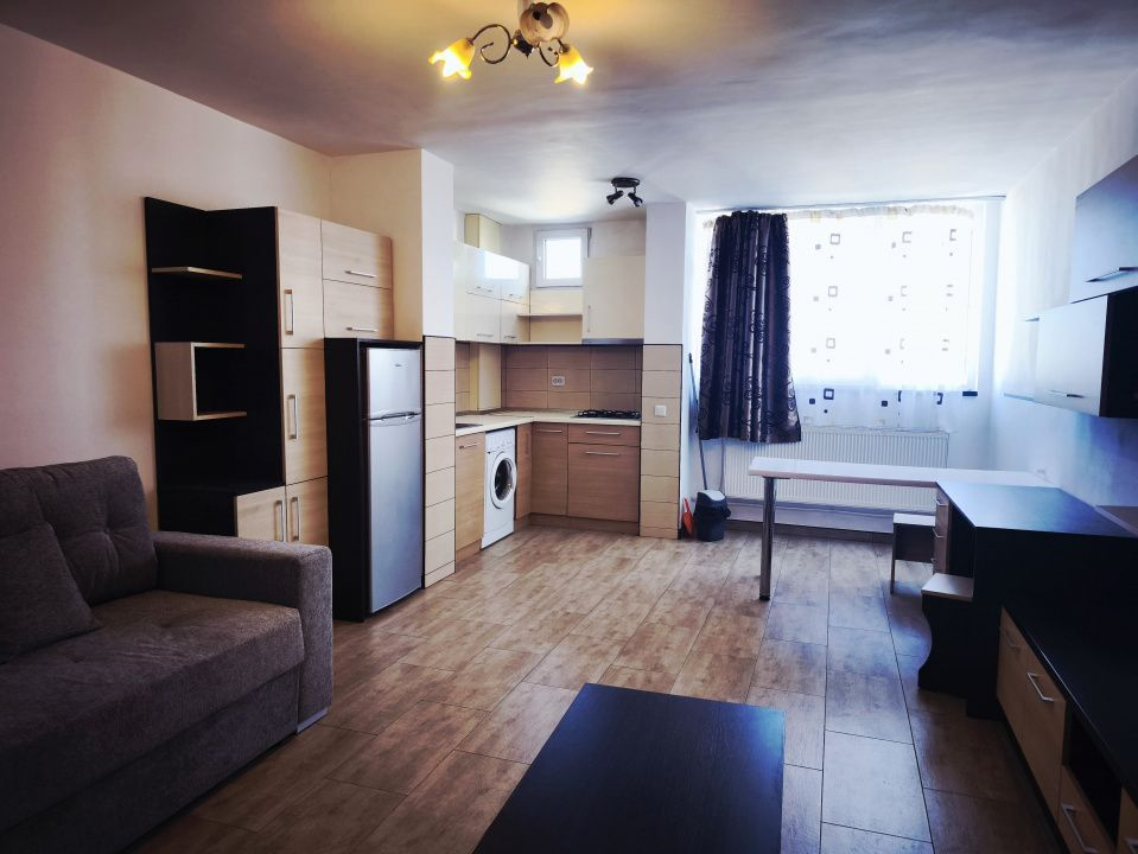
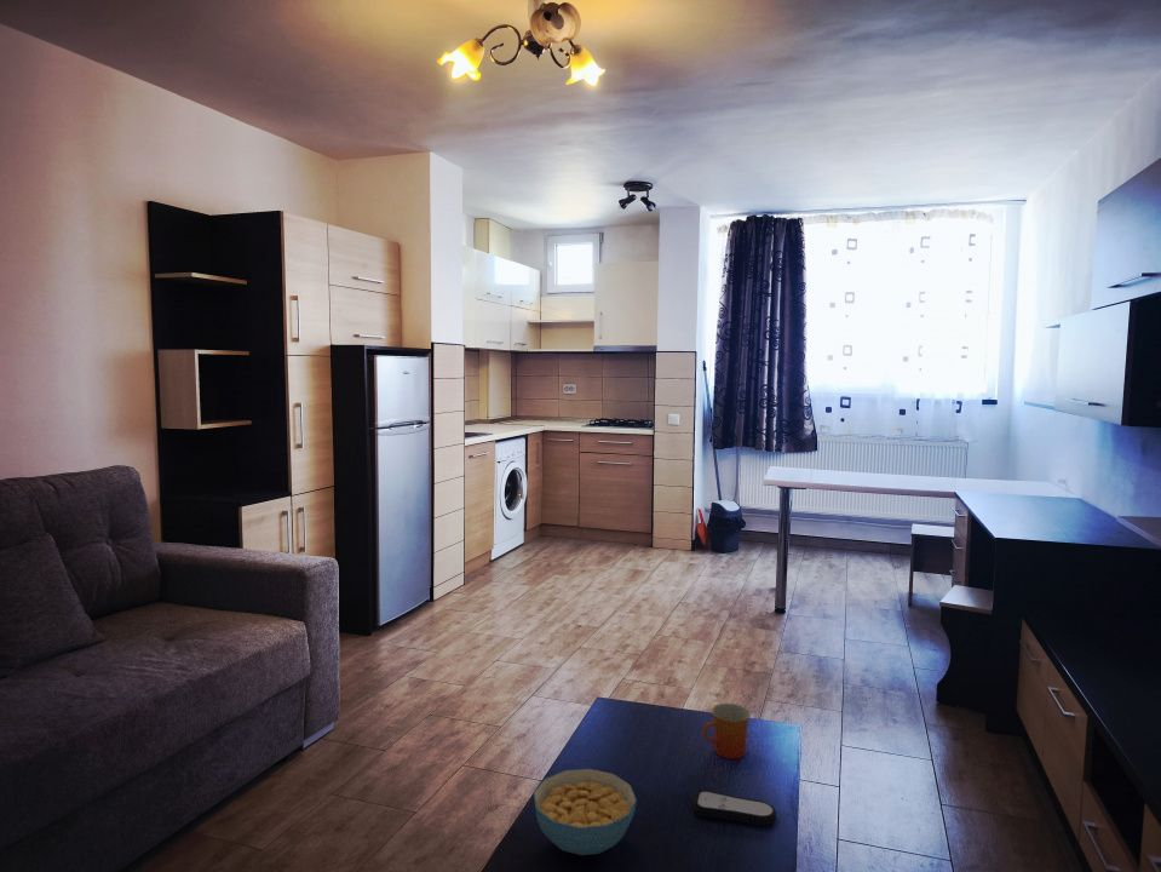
+ cereal bowl (584, 820)
+ remote control (734, 808)
+ mug (728, 733)
